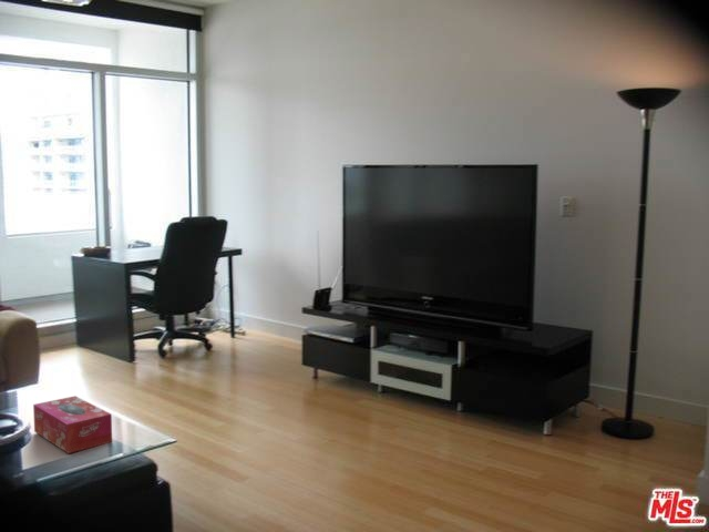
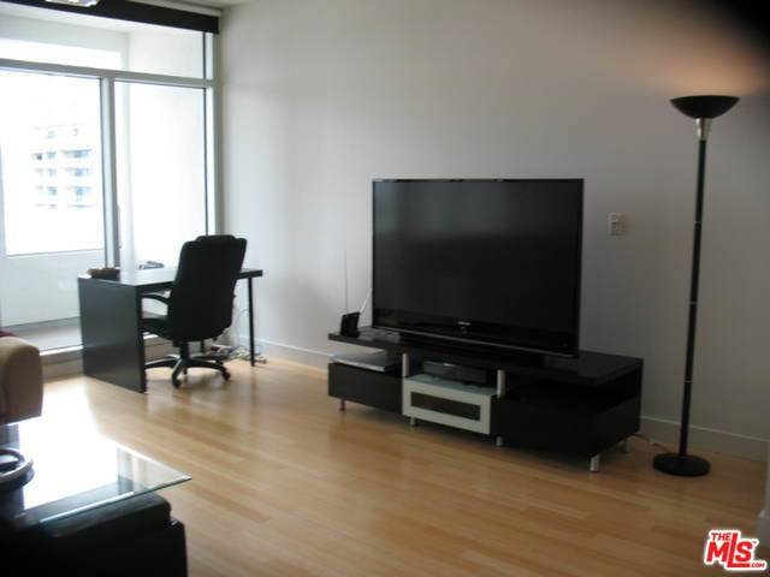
- tissue box (72, 422)
